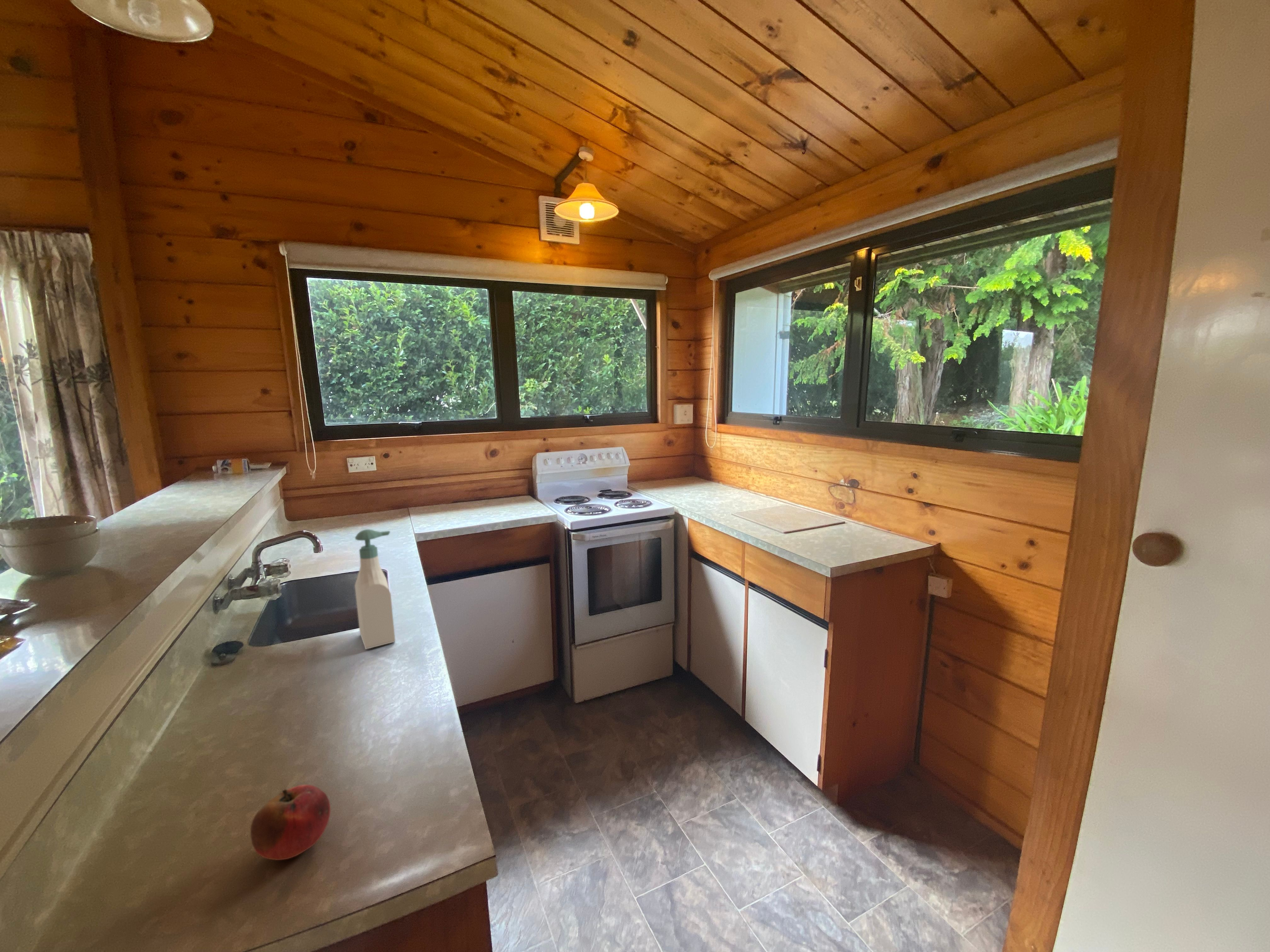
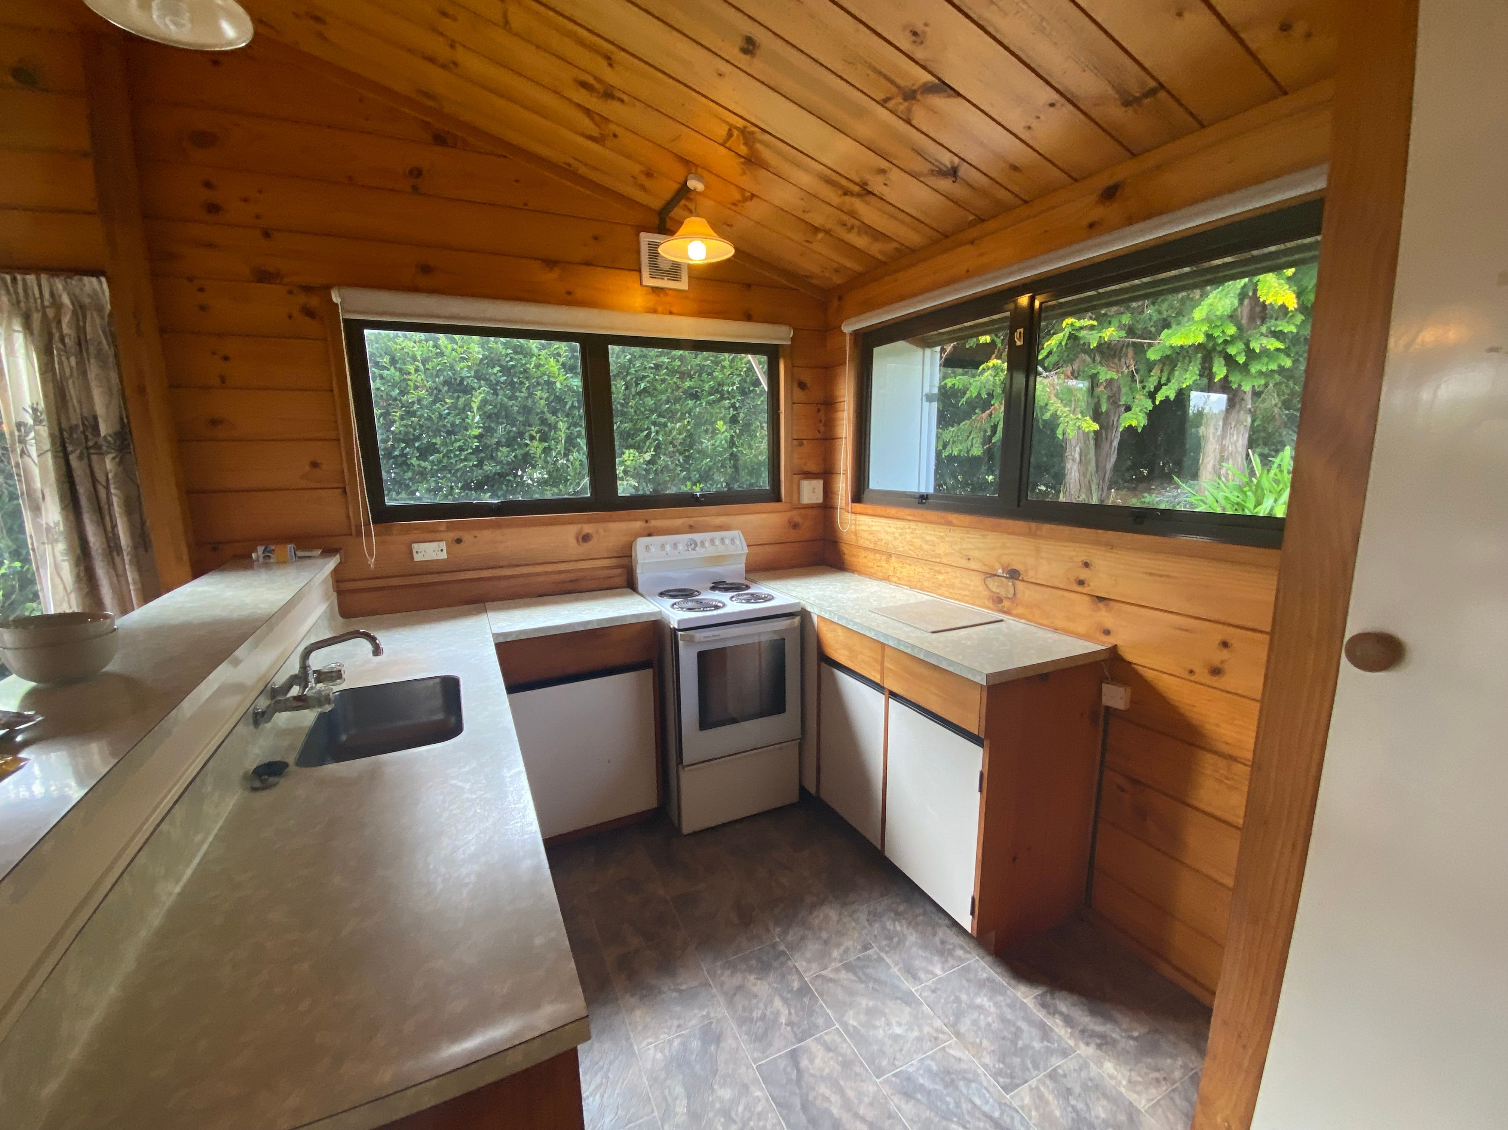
- soap bottle (376, 584)
- fruit (291, 820)
